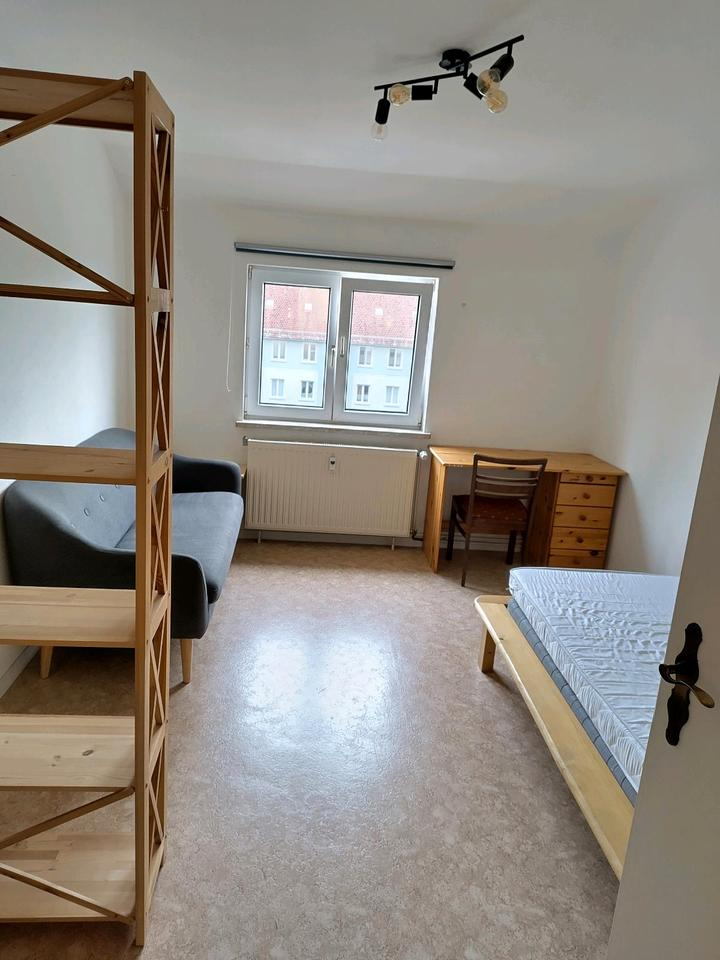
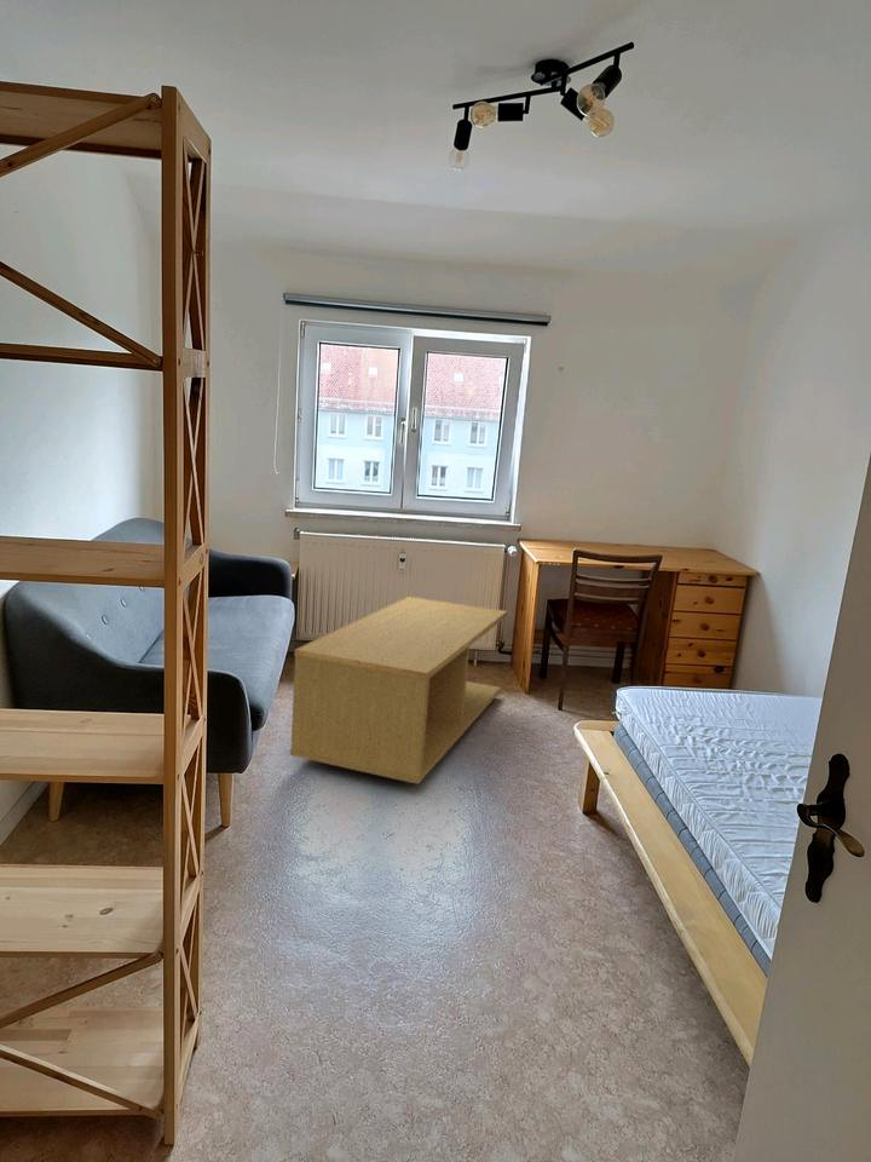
+ coffee table (411, 679)
